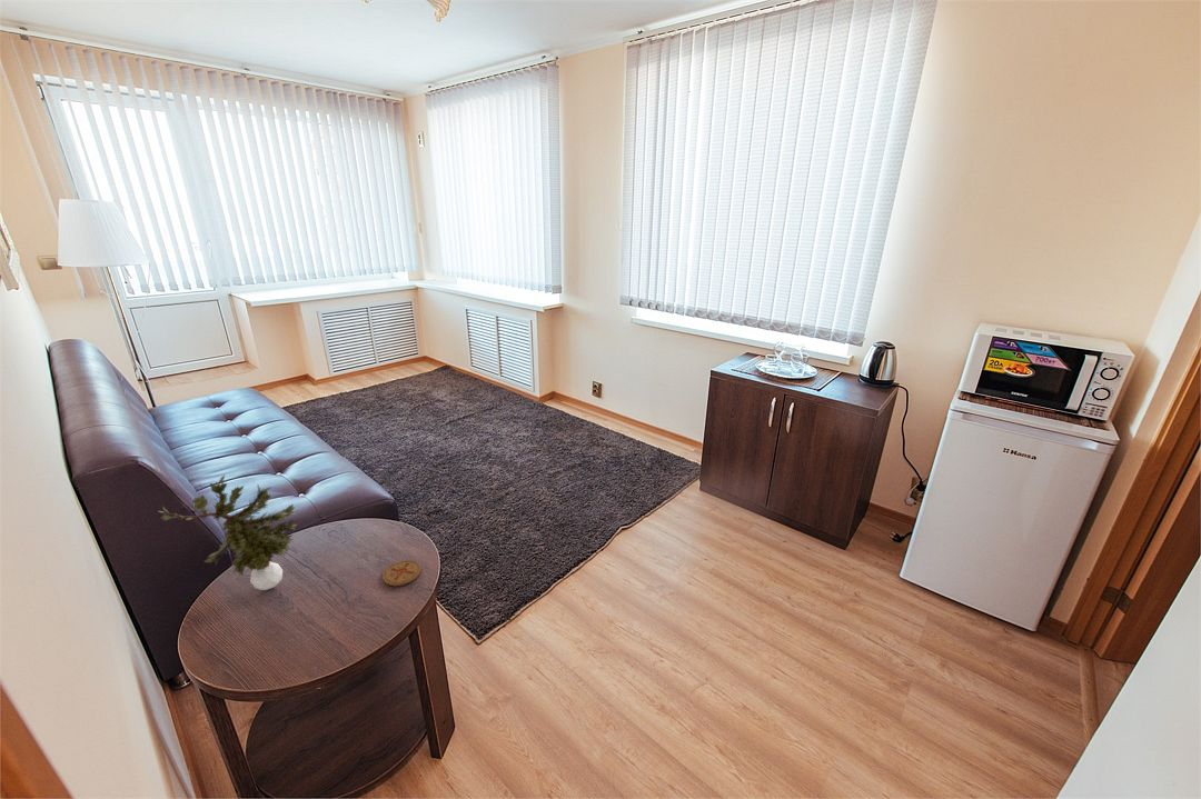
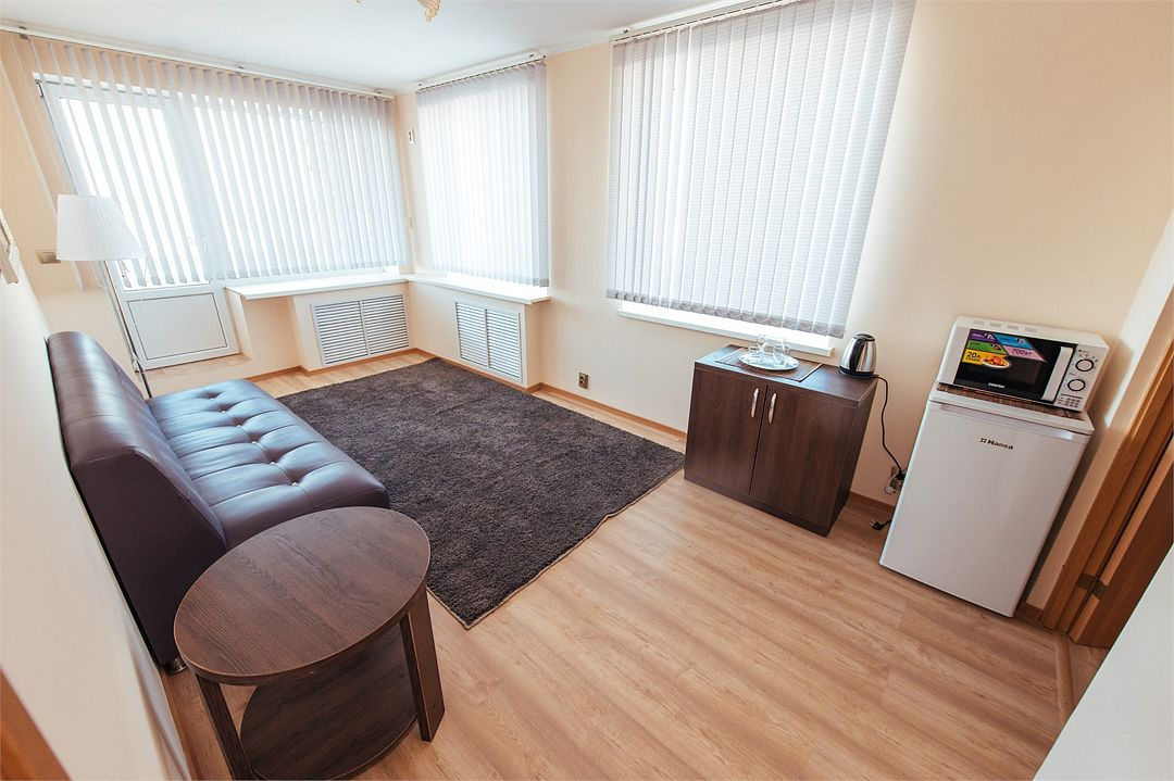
- potted plant (240, 537)
- coaster (401, 572)
